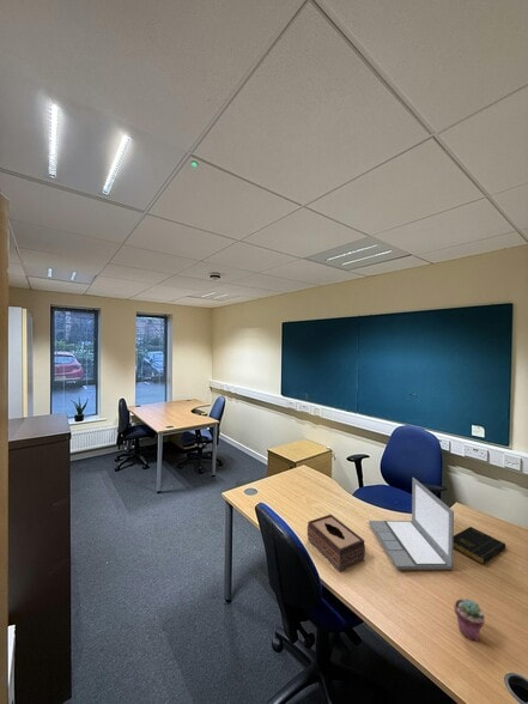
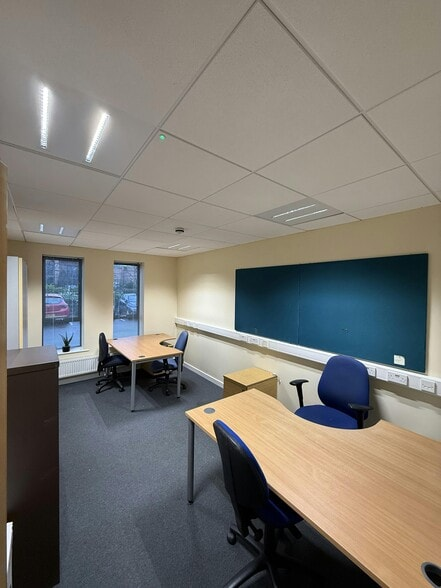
- potted succulent (468, 615)
- laptop (406, 521)
- book (477, 542)
- tissue box (334, 540)
